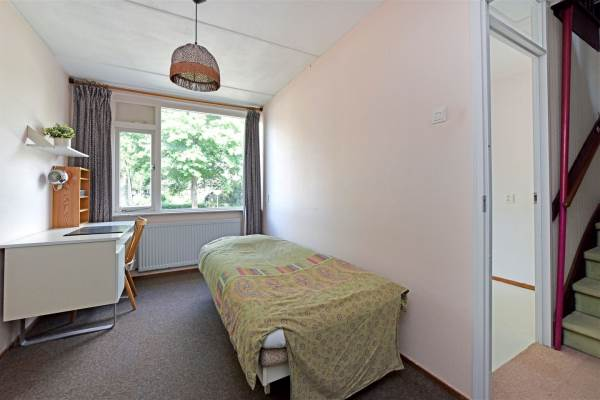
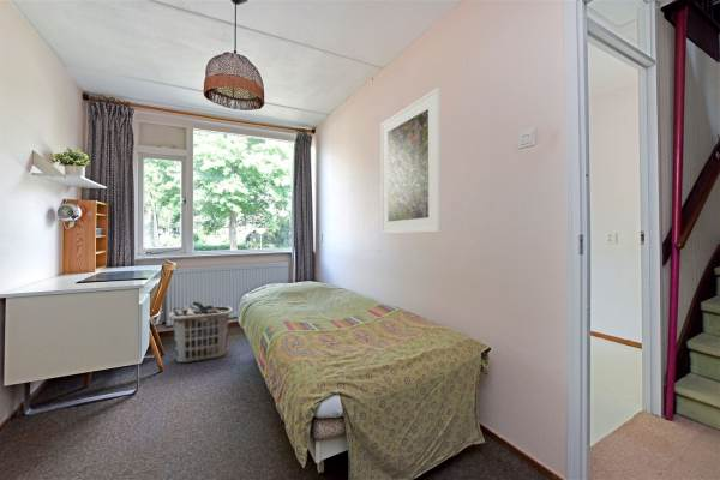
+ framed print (407, 170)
+ clothes hamper (202, 329)
